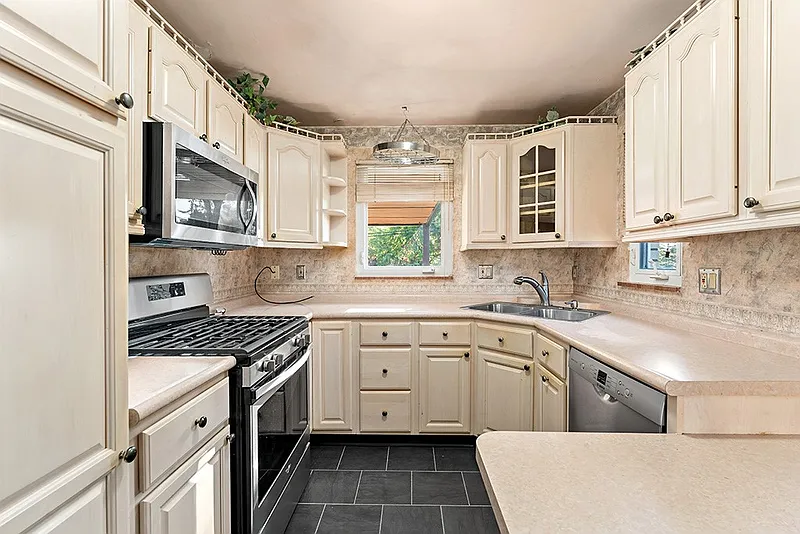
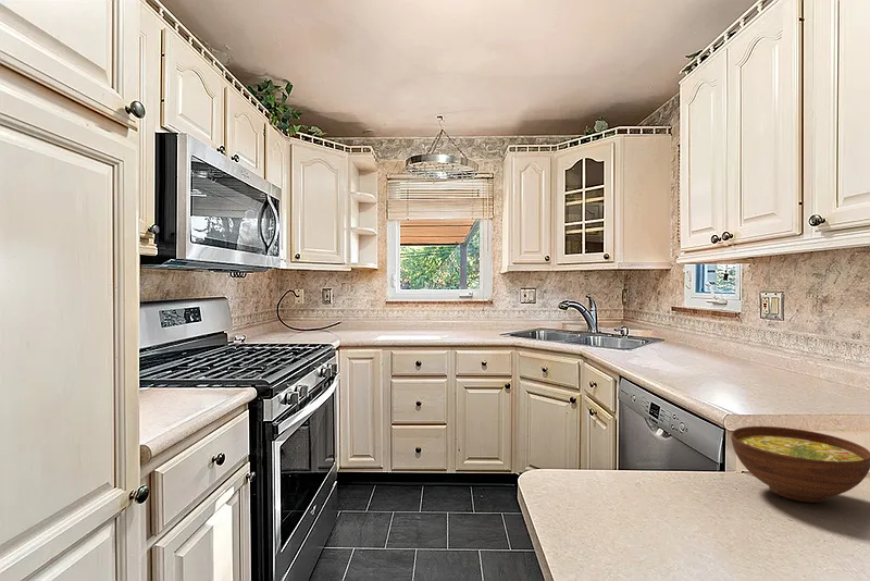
+ bowl (796, 468)
